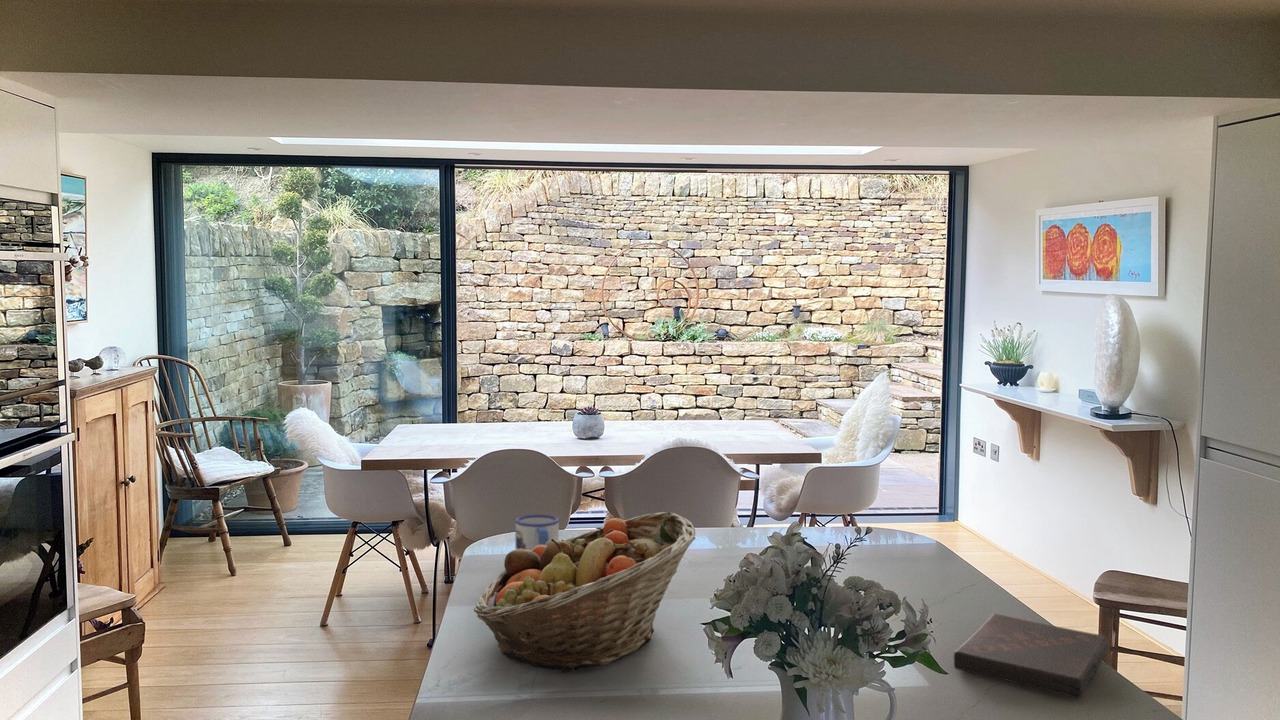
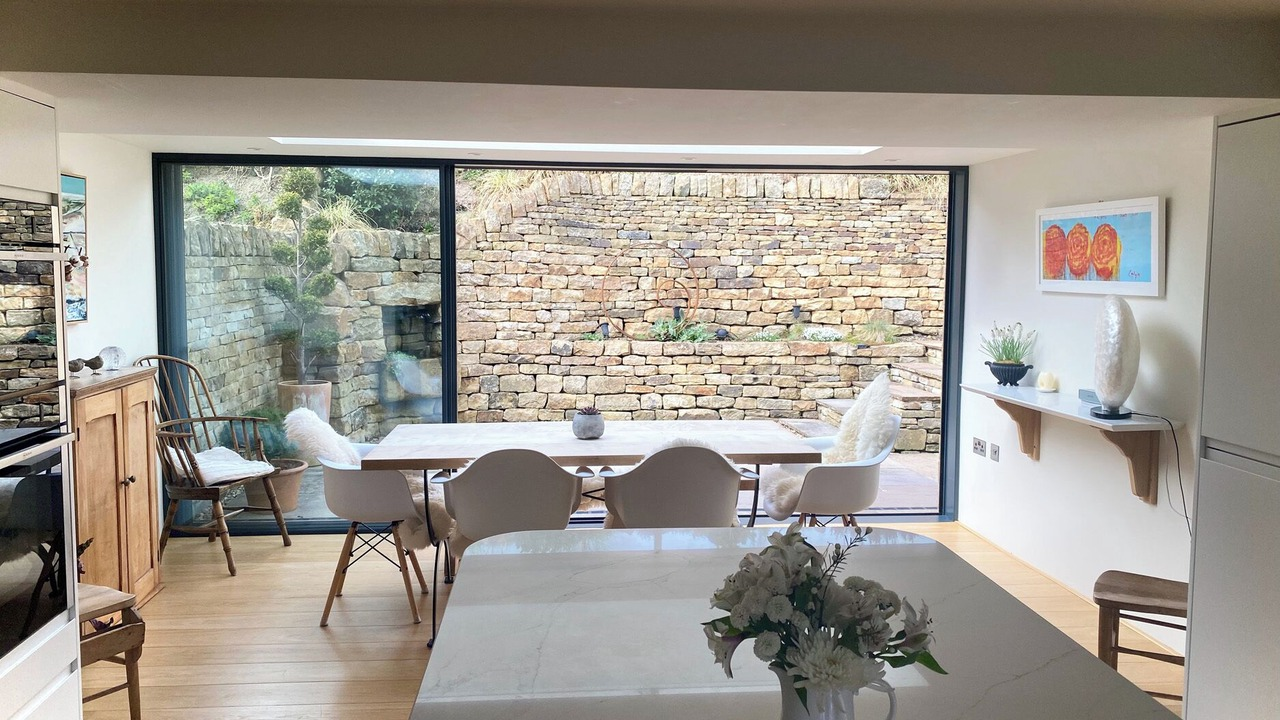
- mug (538, 542)
- book (1031, 651)
- fruit basket (588, 580)
